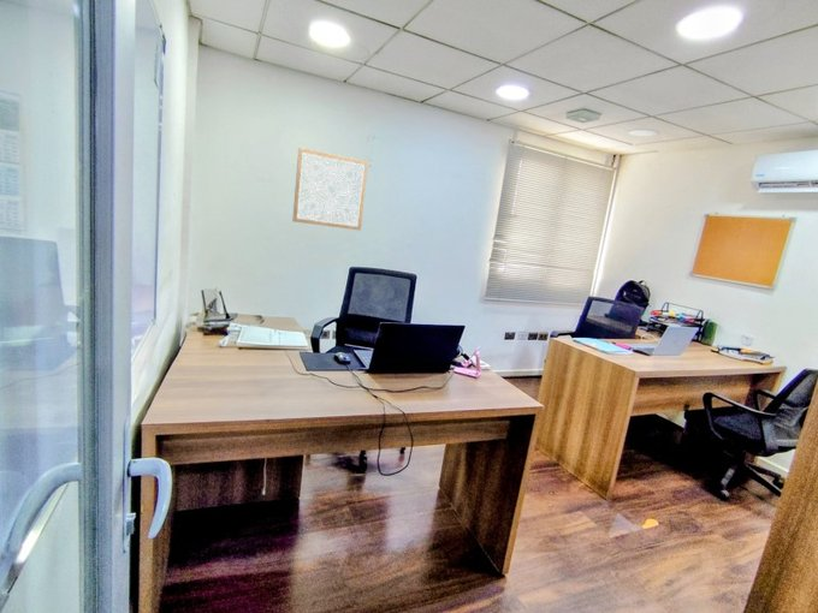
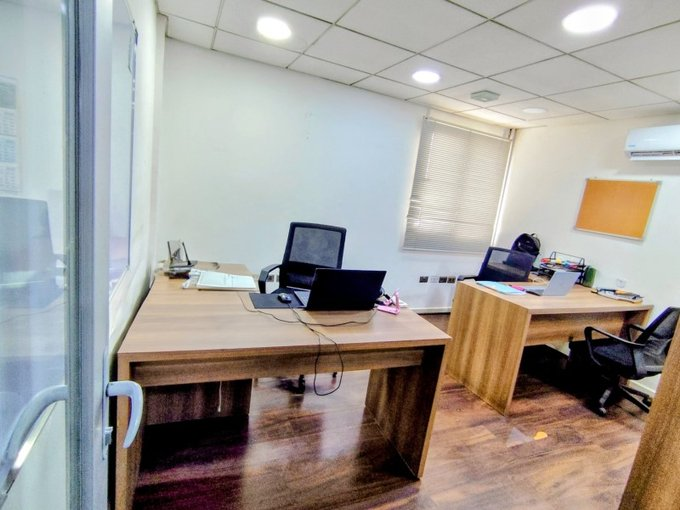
- wall art (328, 191)
